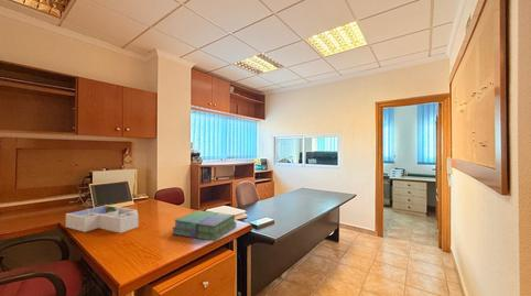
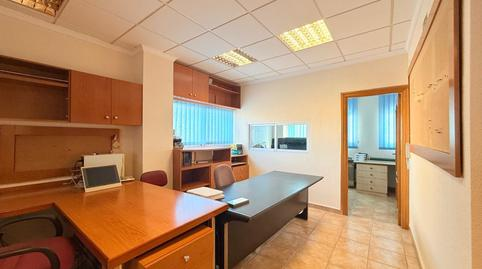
- stack of books (205, 223)
- desk organizer (106, 219)
